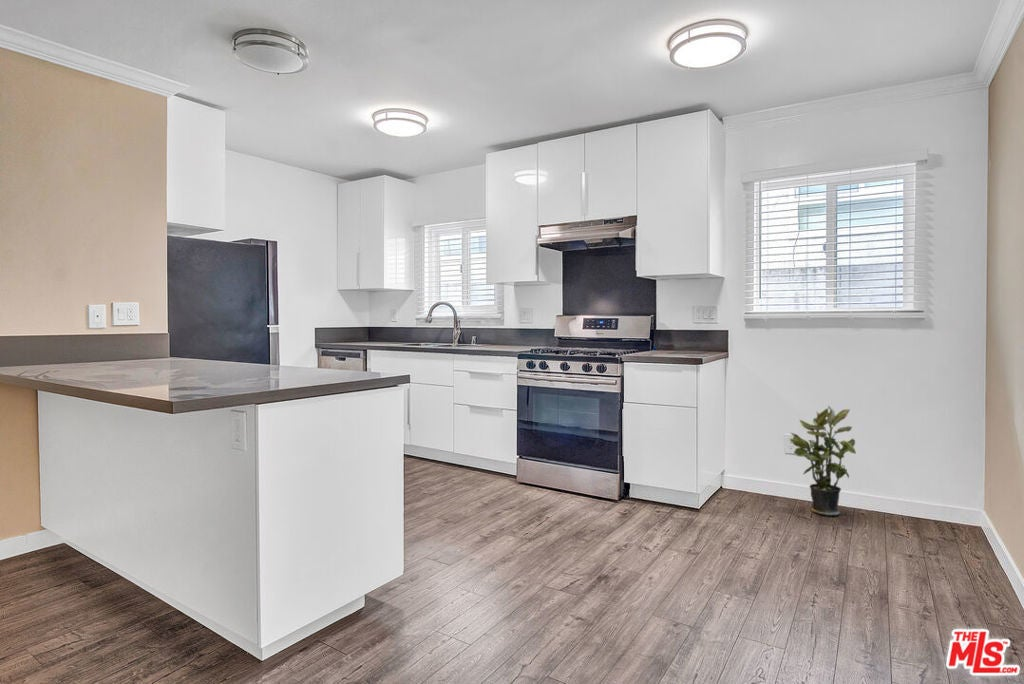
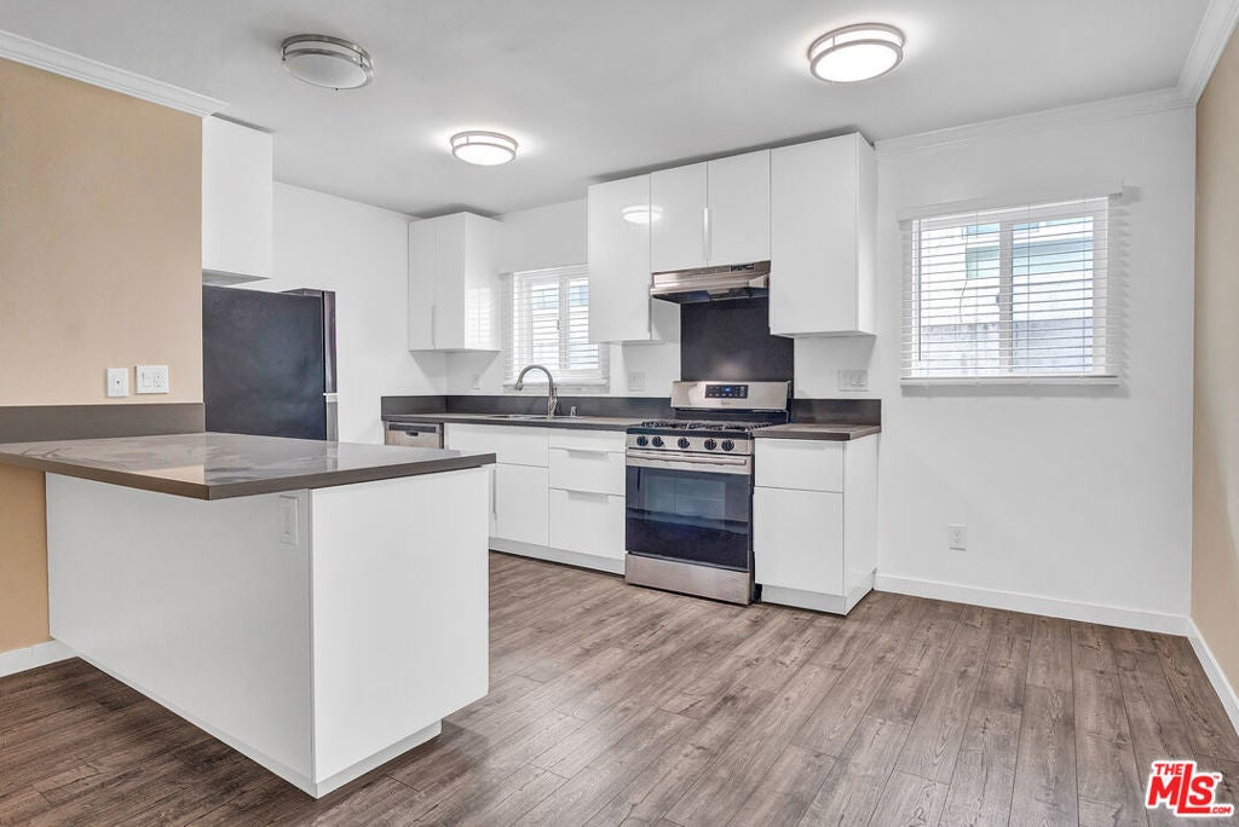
- potted plant (822, 458)
